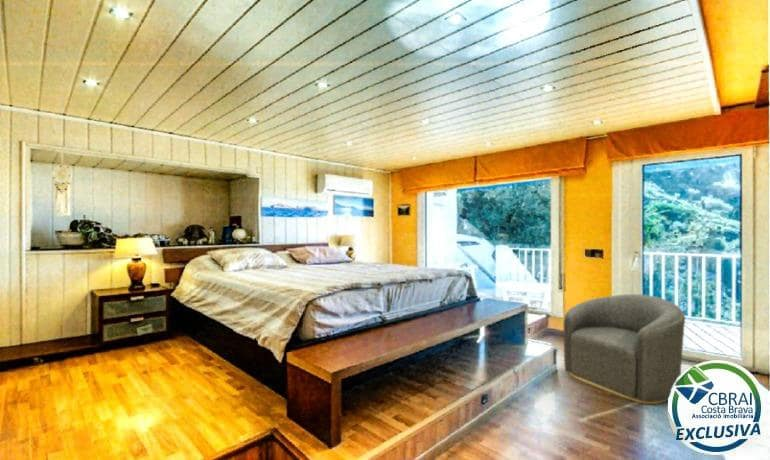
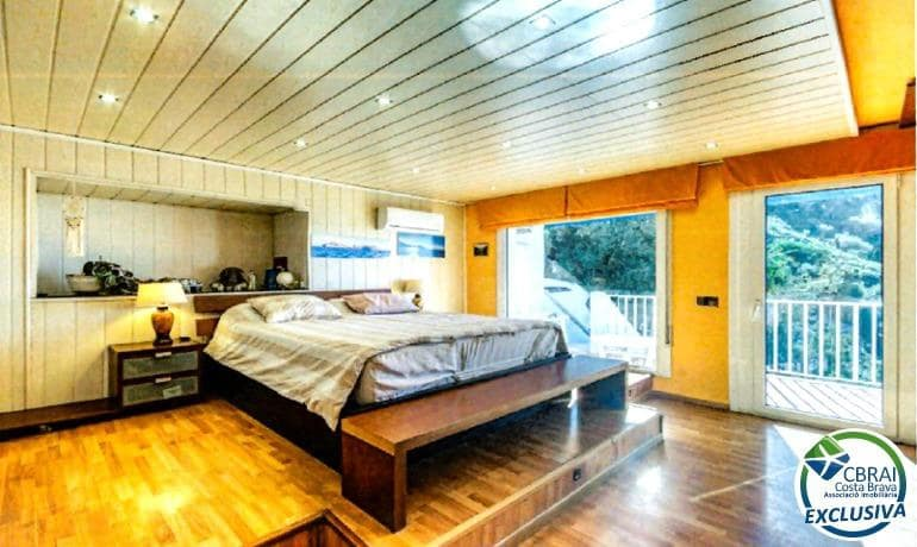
- armchair (625, 339)
